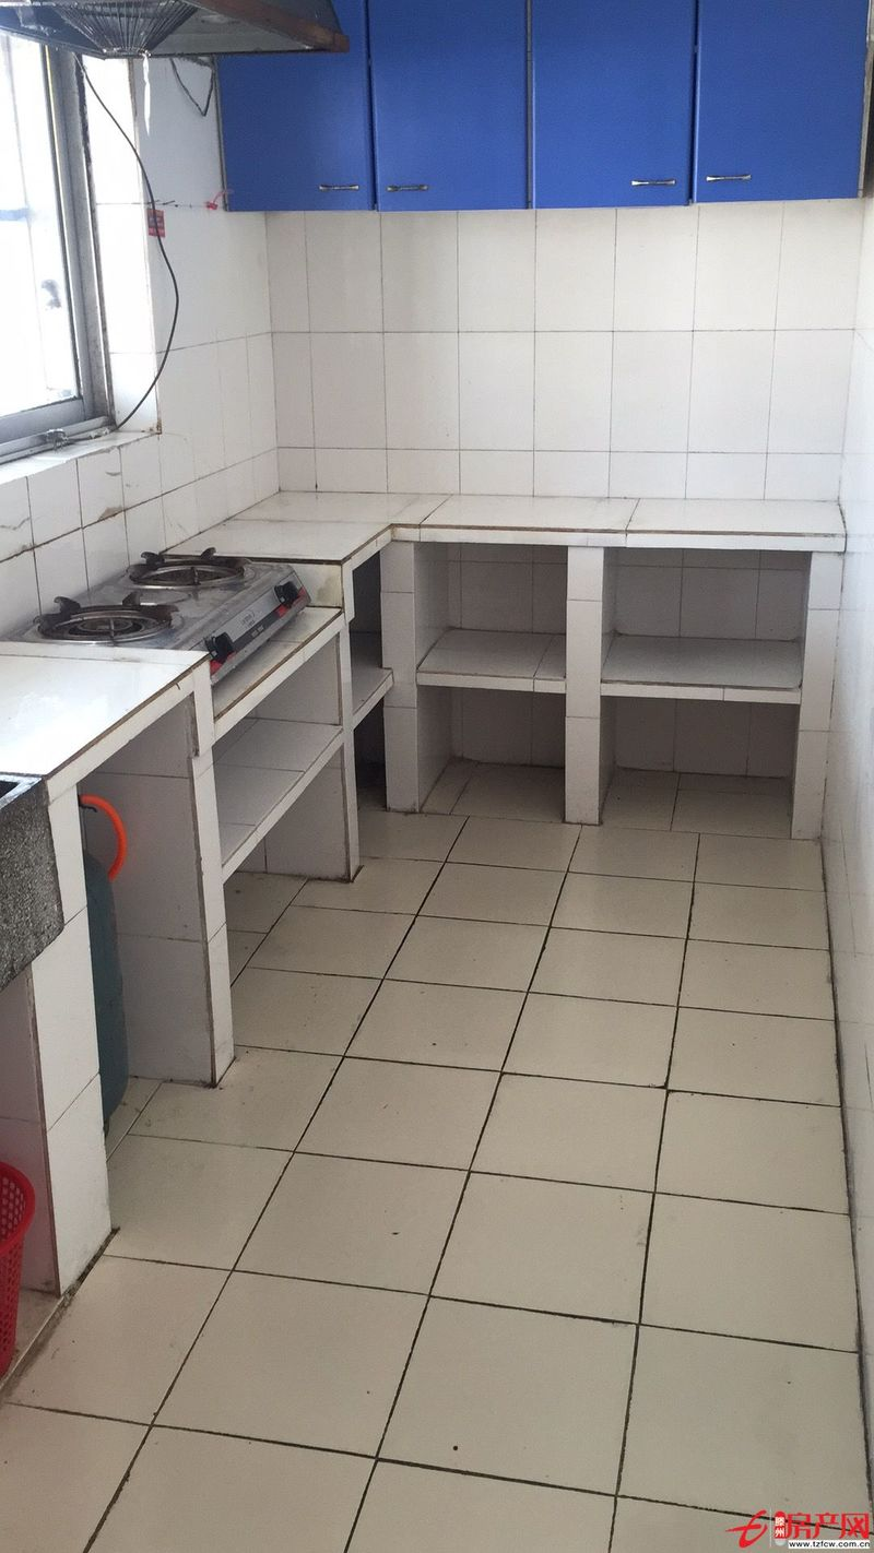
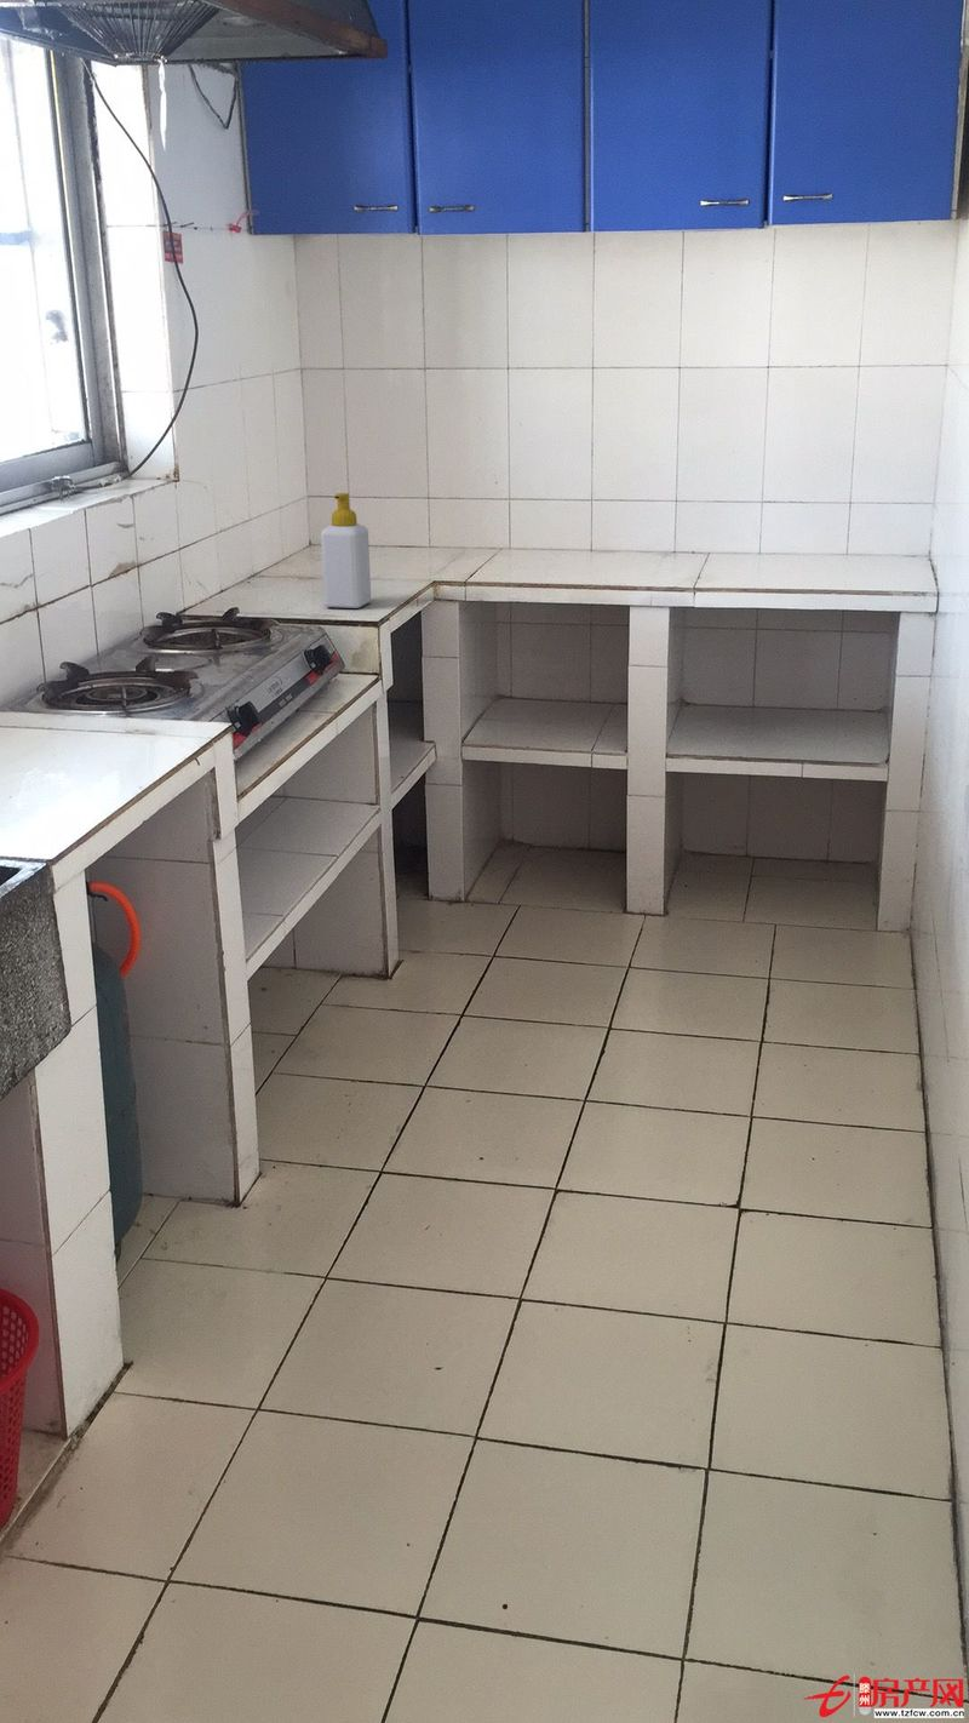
+ soap bottle (345, 549)
